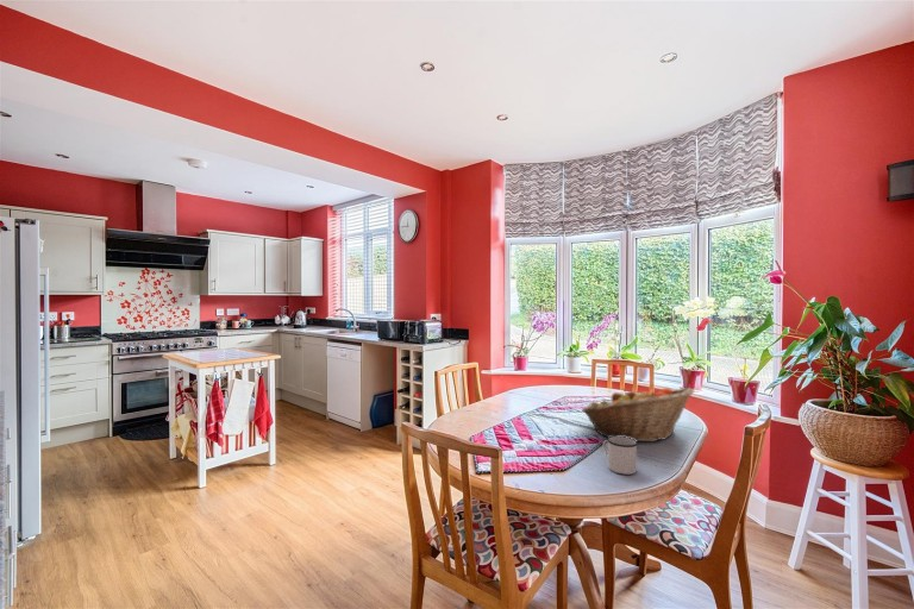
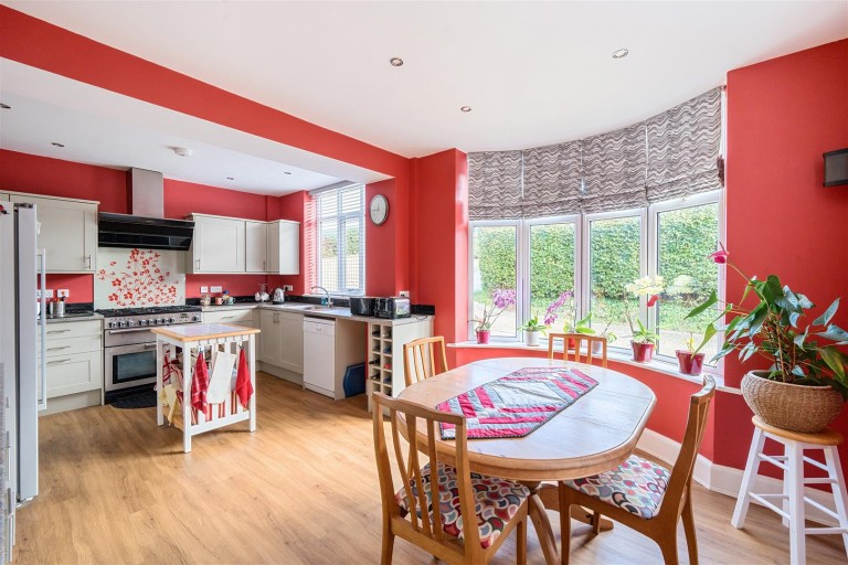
- mug (618, 453)
- fruit basket (637, 408)
